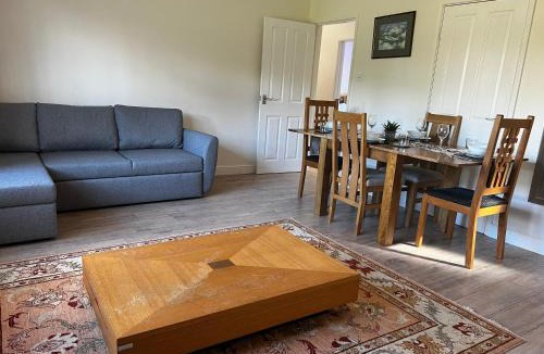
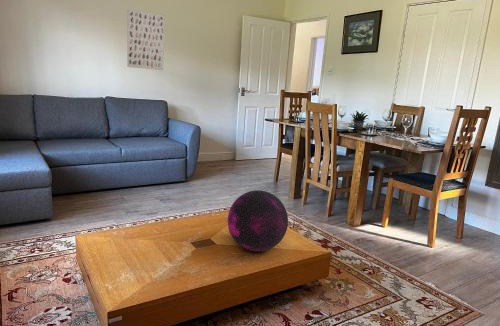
+ decorative orb (257, 220)
+ wall art (146, 41)
